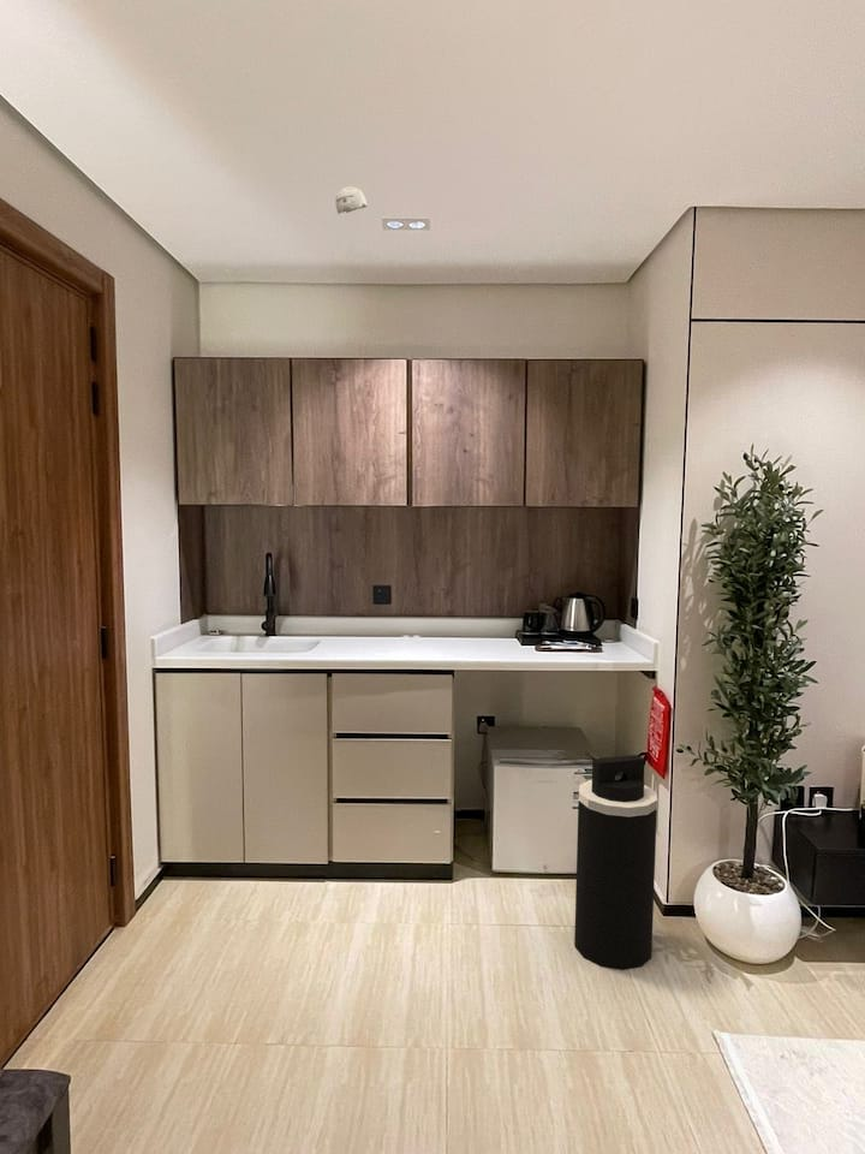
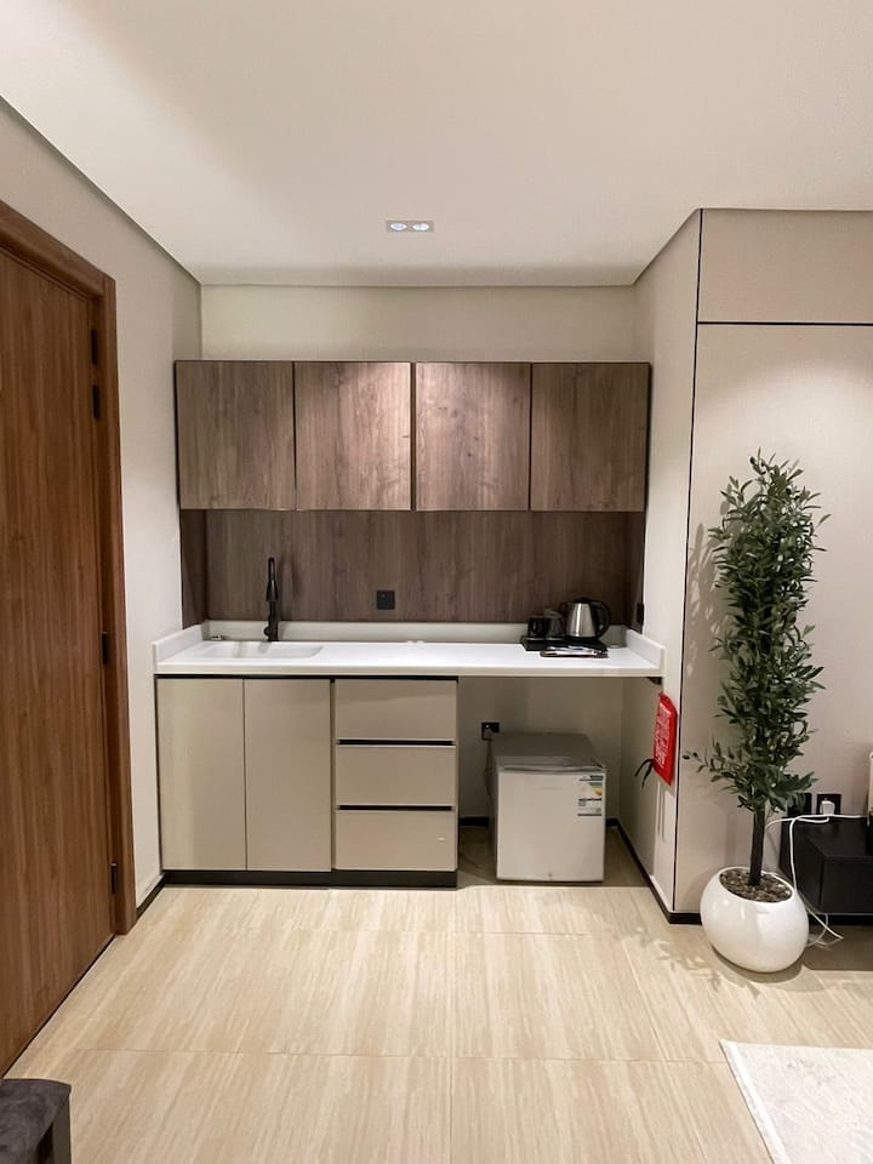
- trash can (615, 853)
- smoke detector (351, 202)
